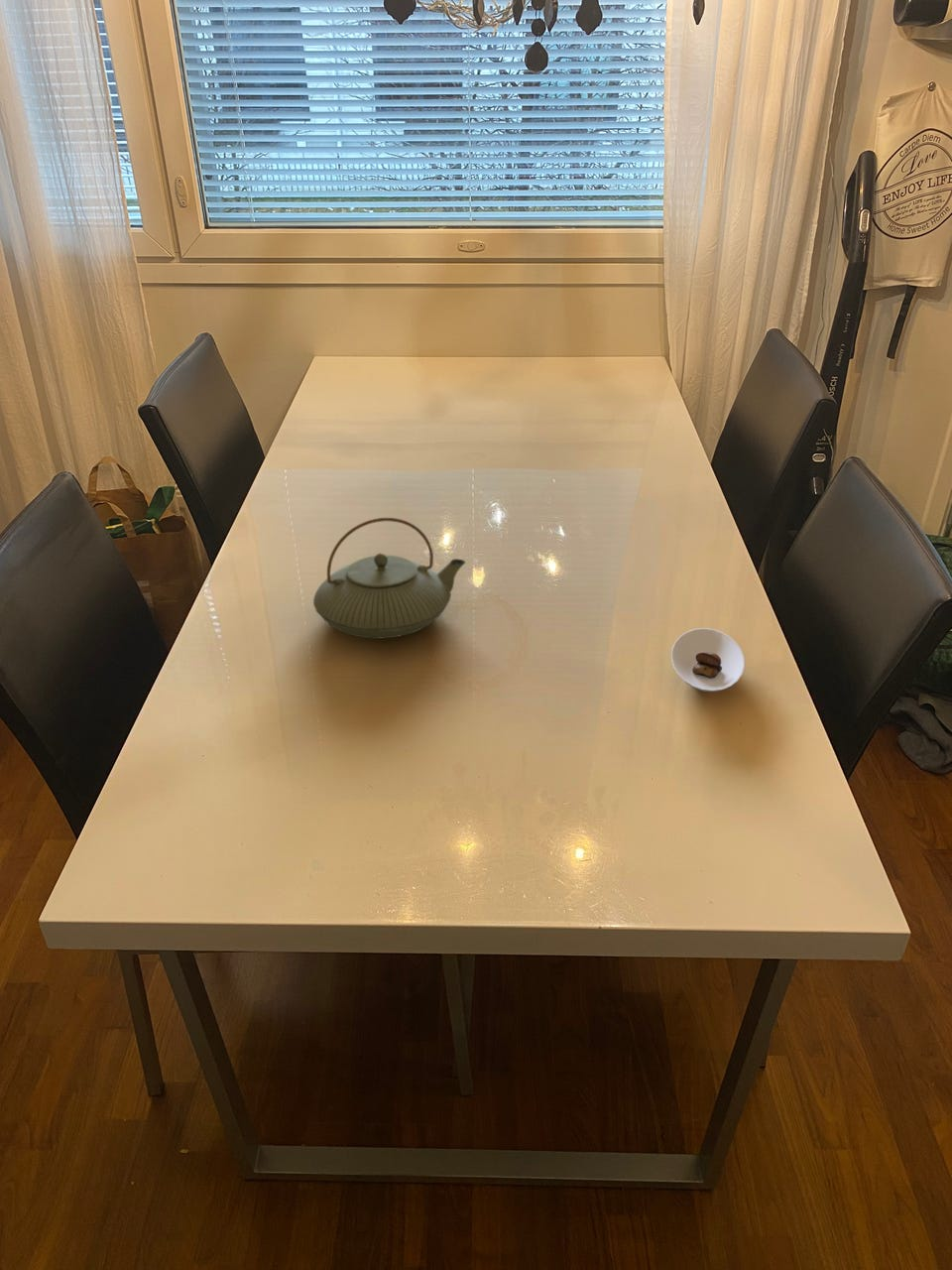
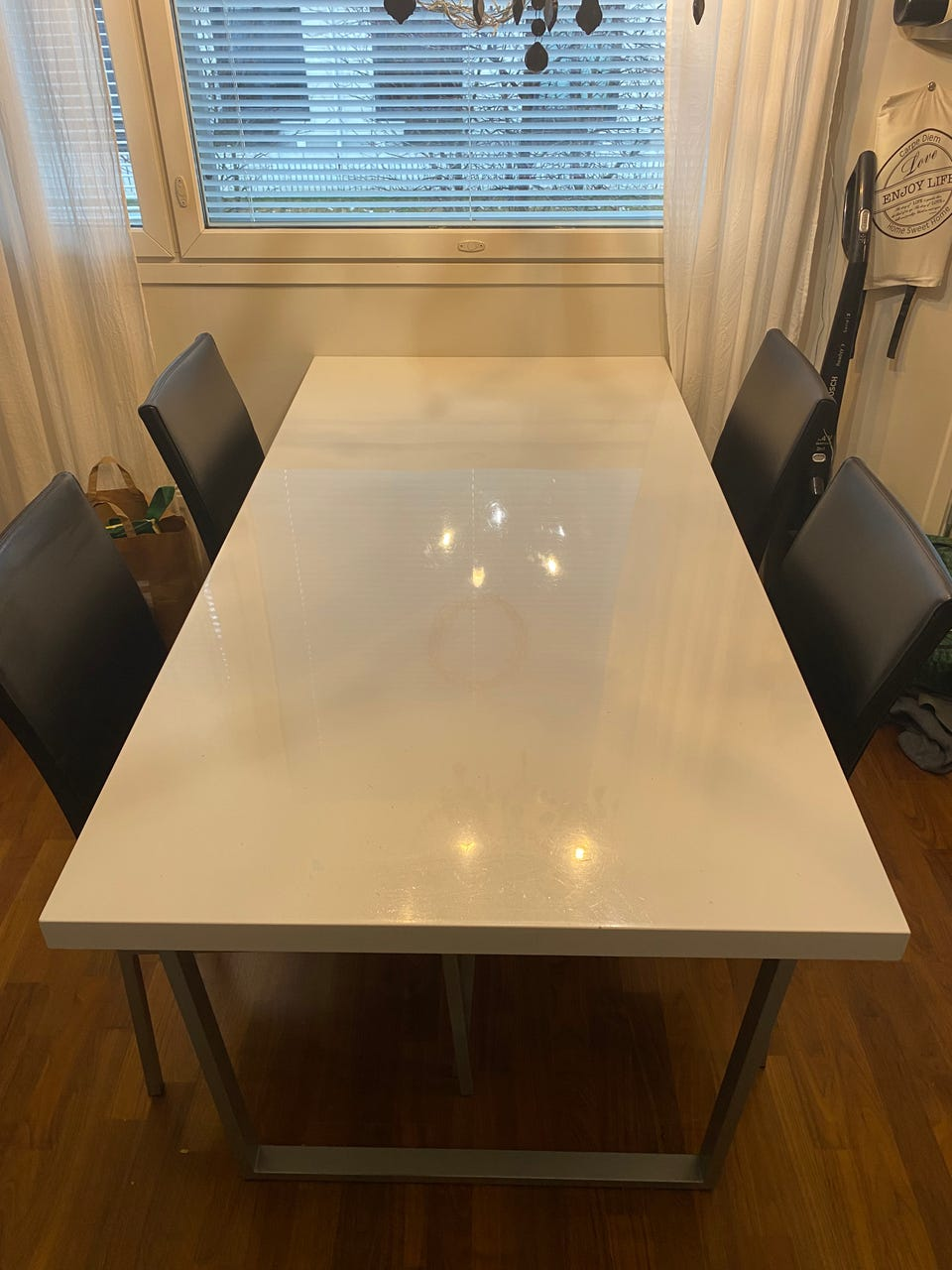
- saucer (706, 665)
- teapot (390, 568)
